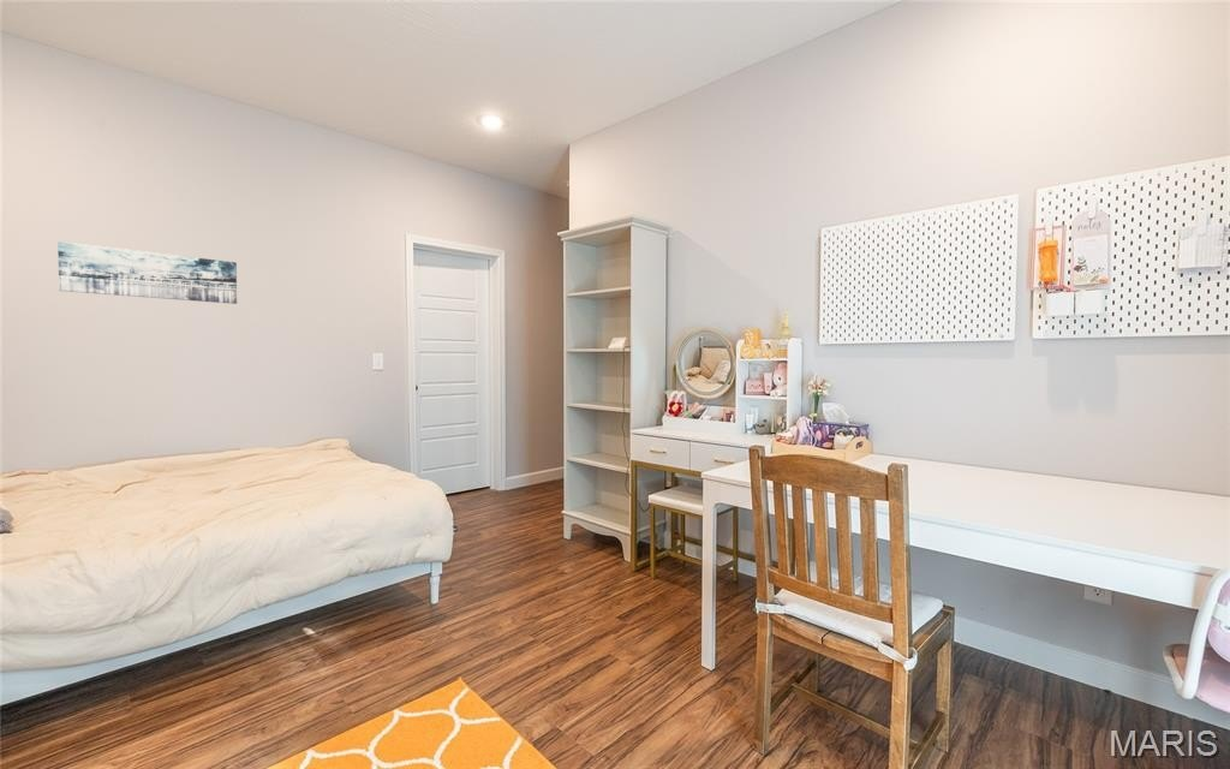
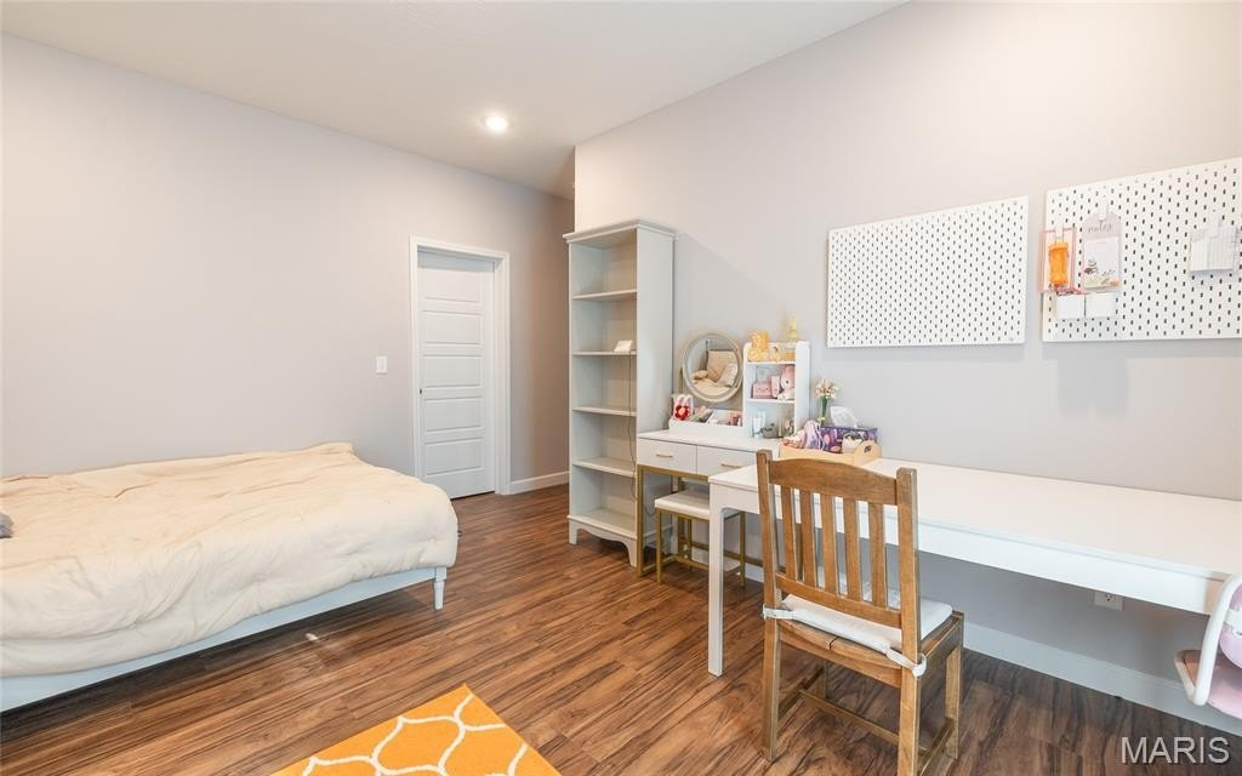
- wall art (155, 275)
